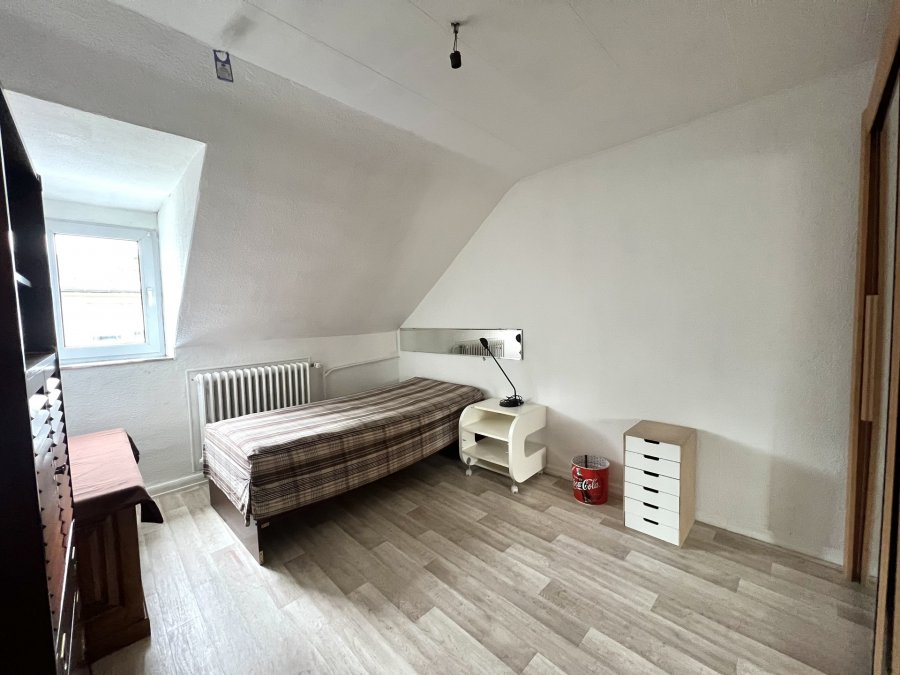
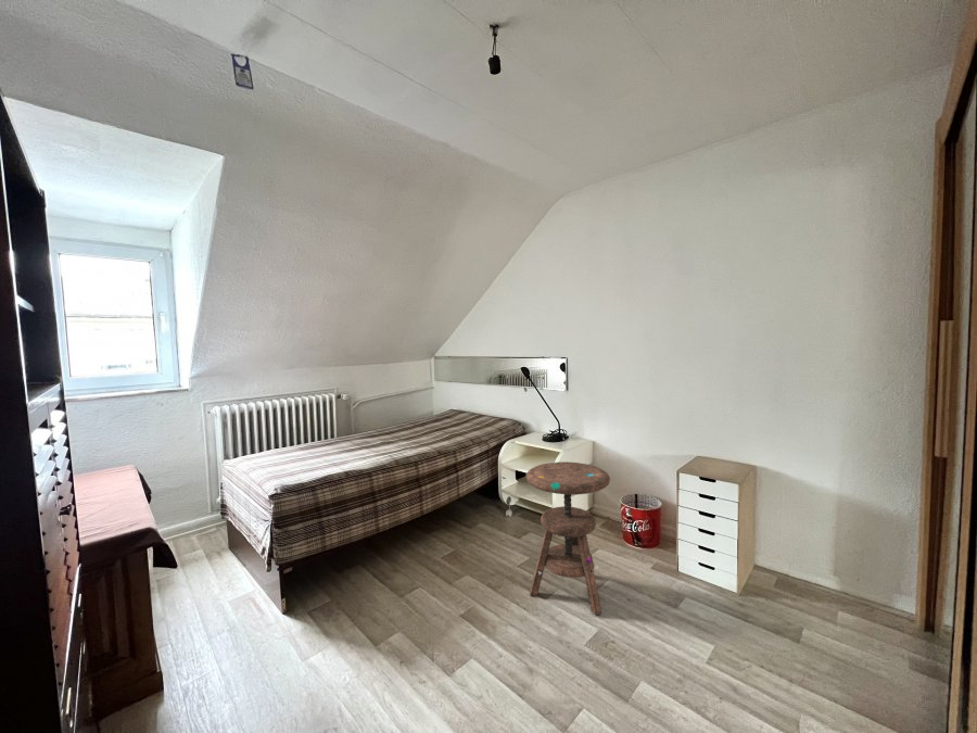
+ side table (568, 532)
